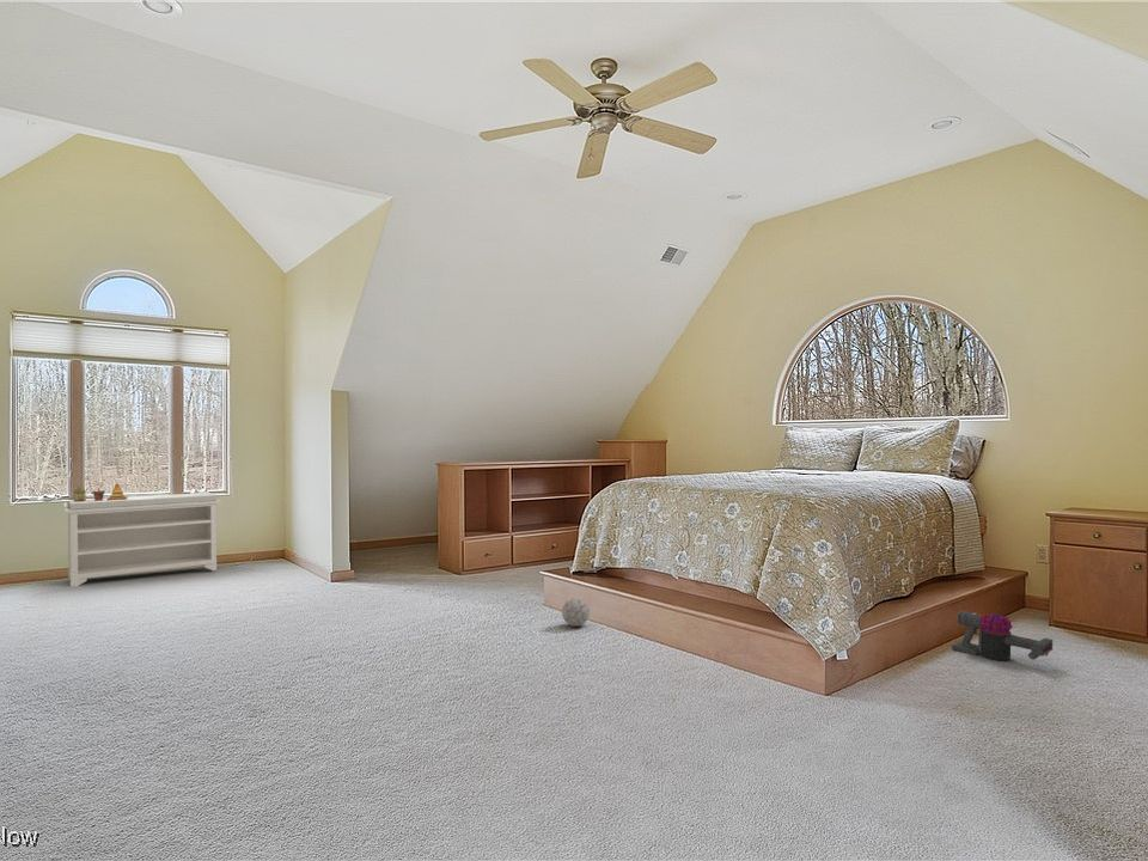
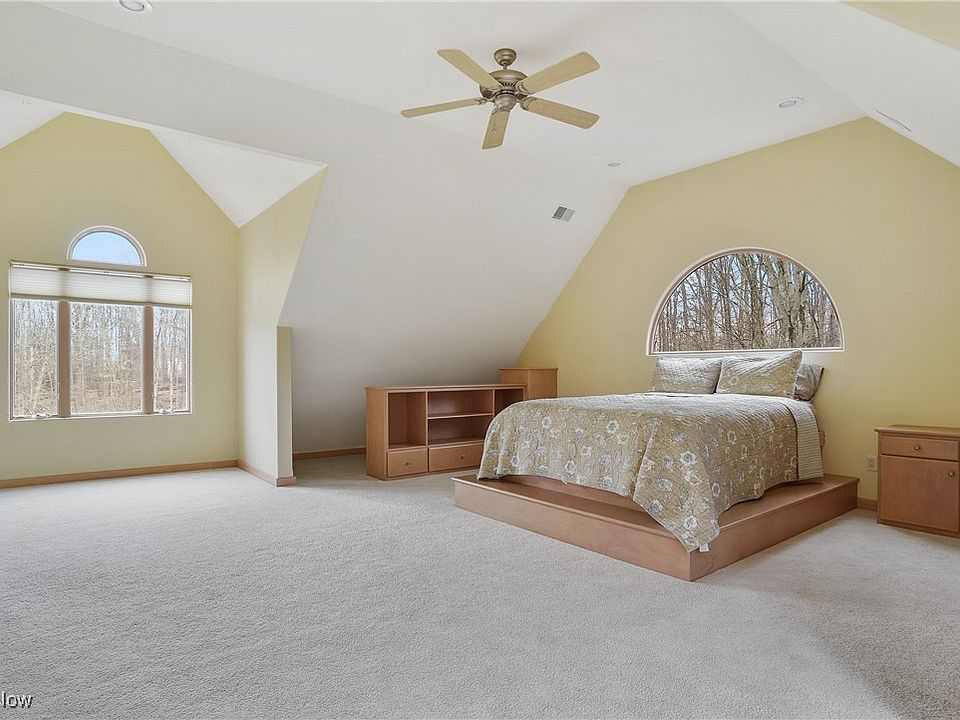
- potted plant (98, 490)
- vacuum cleaner (999, 636)
- decorative ball (575, 611)
- bench (145, 536)
